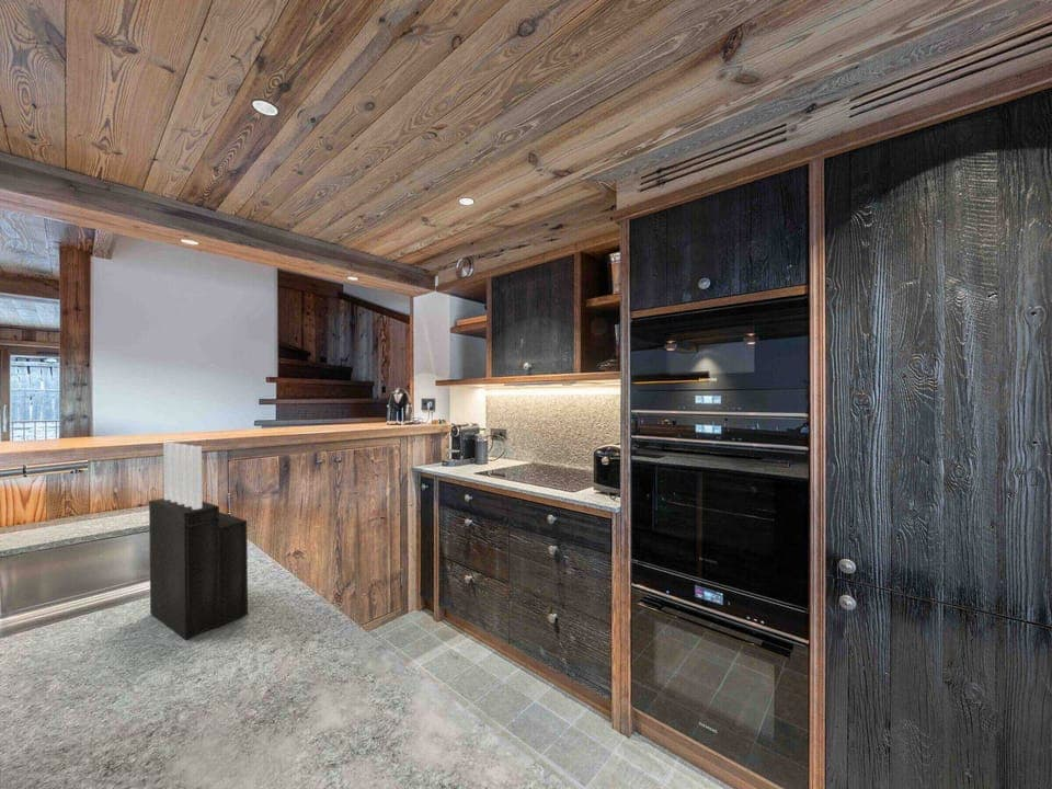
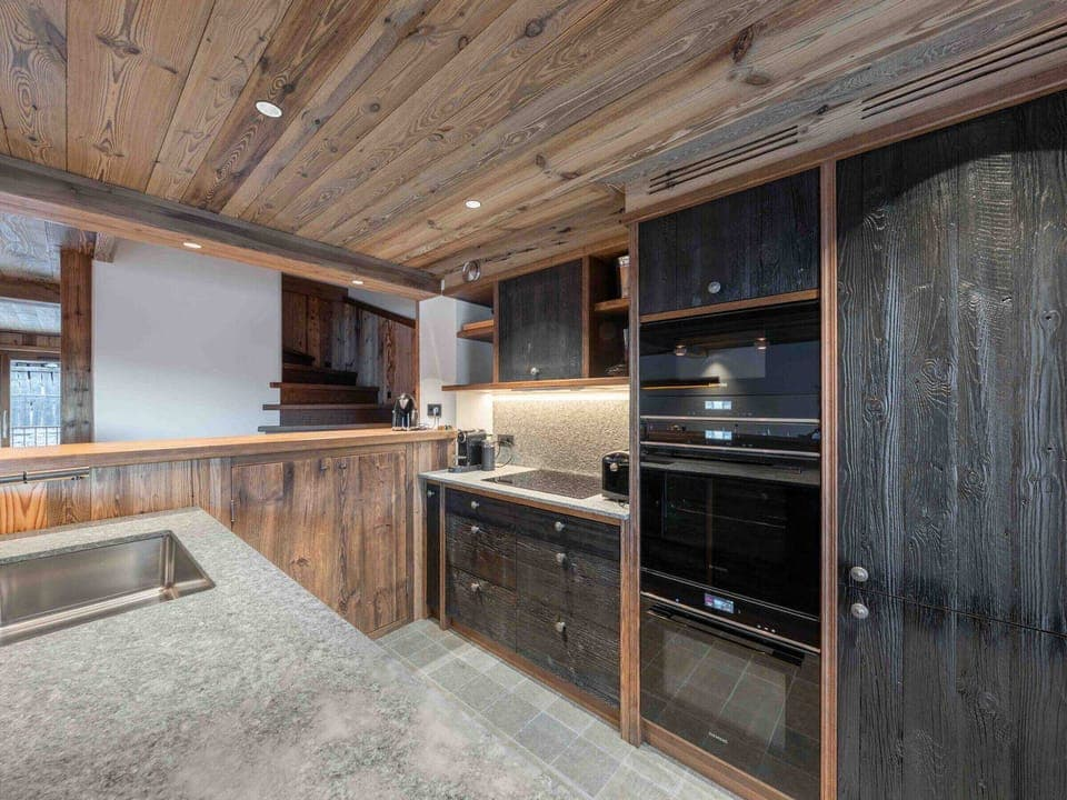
- knife block (204, 527)
